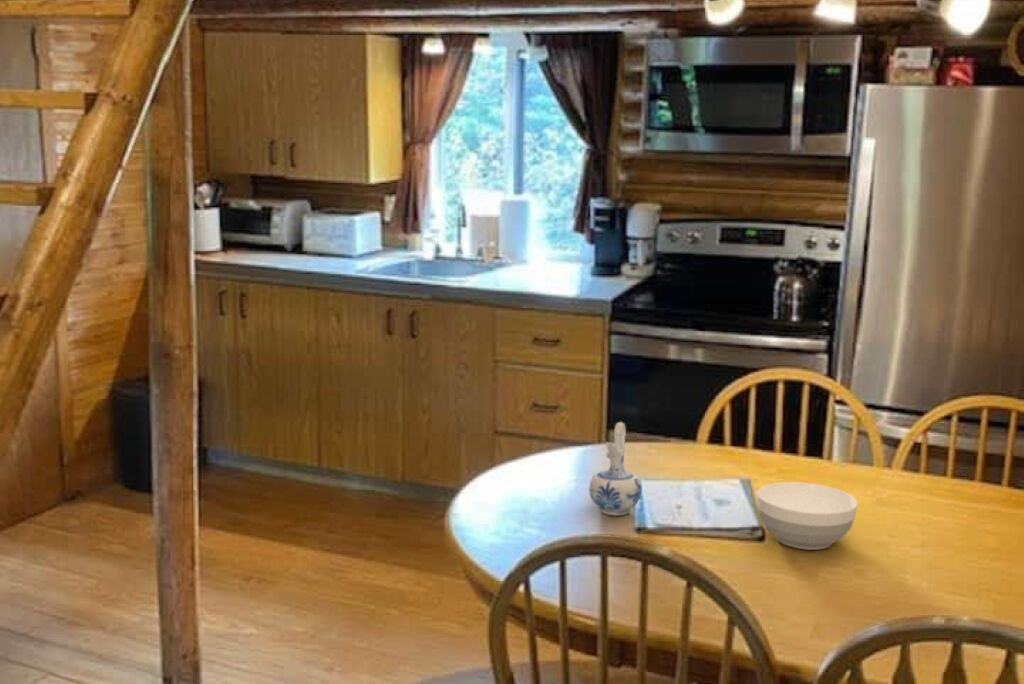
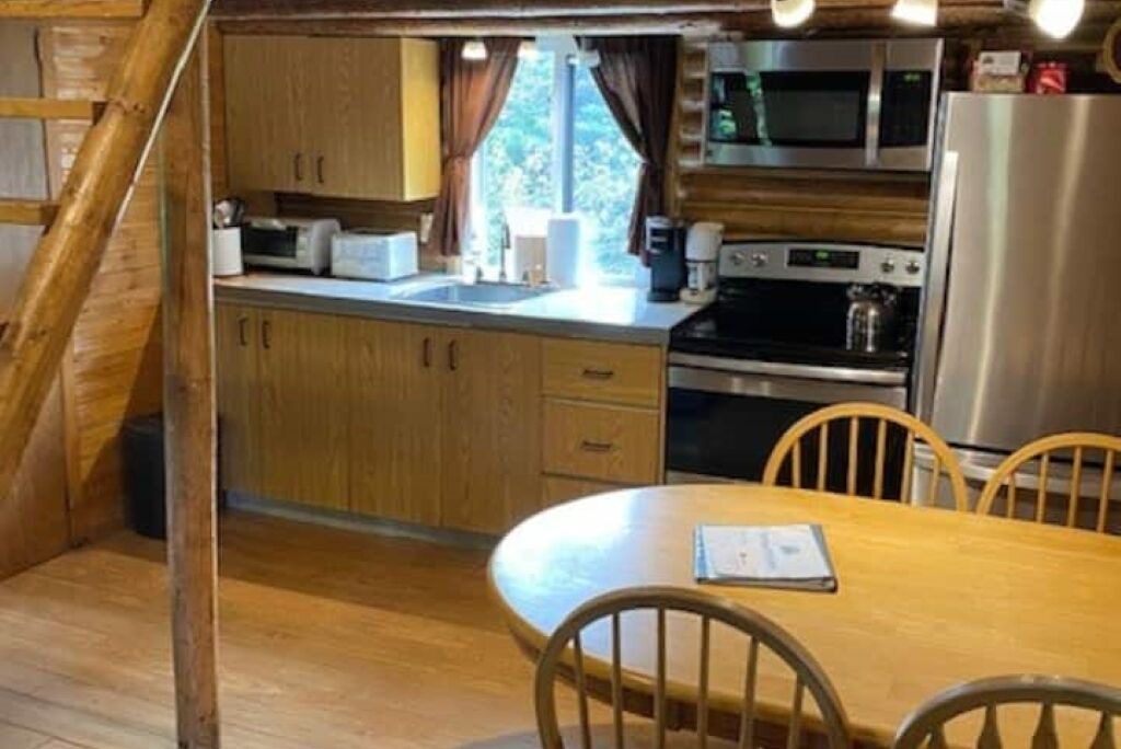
- ceramic pitcher (616, 468)
- bowl (805, 518)
